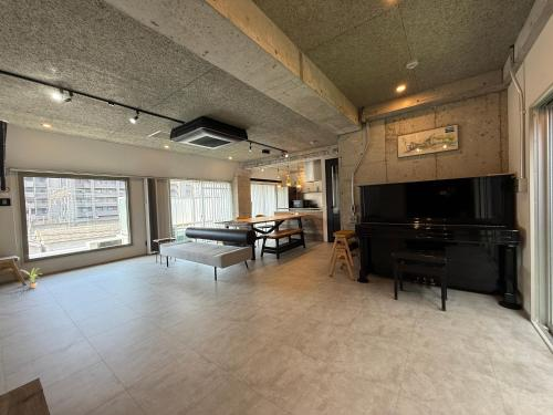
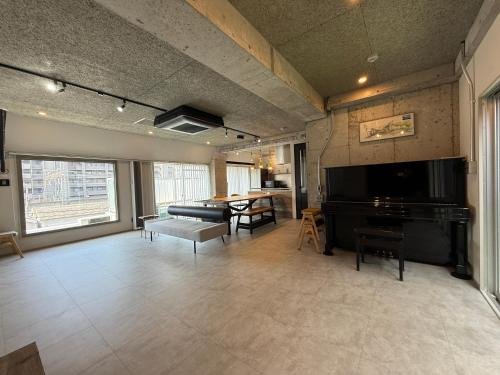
- potted plant (30, 277)
